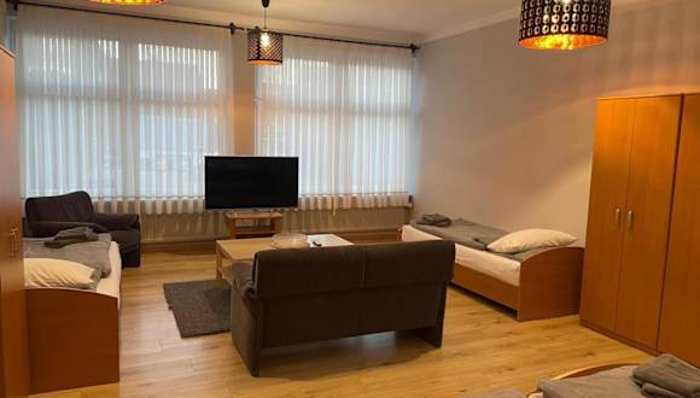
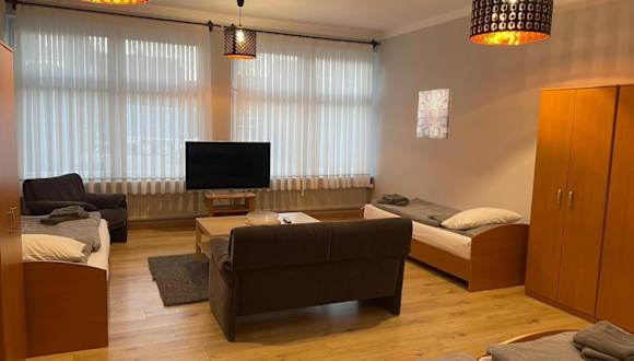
+ wall art (433, 114)
